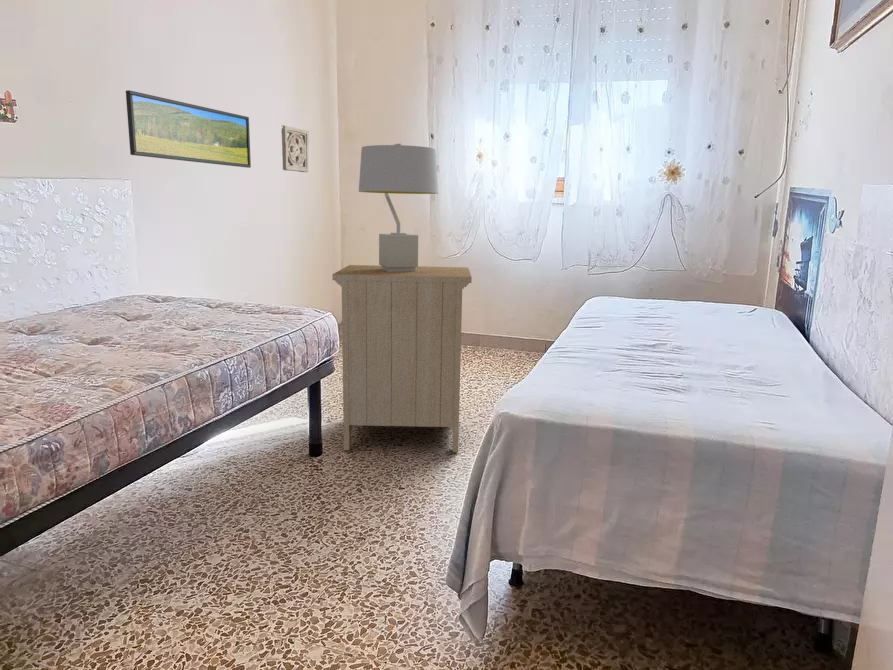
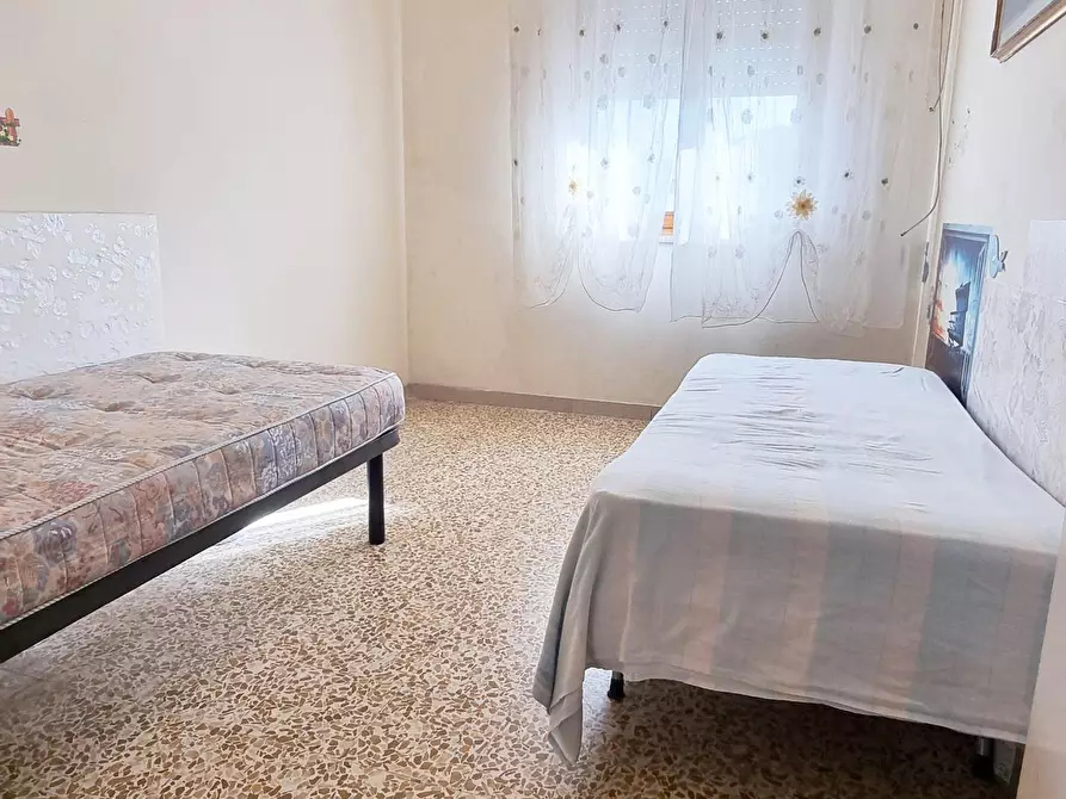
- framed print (196, 133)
- wall ornament (295, 150)
- table lamp (394, 209)
- nightstand (405, 353)
